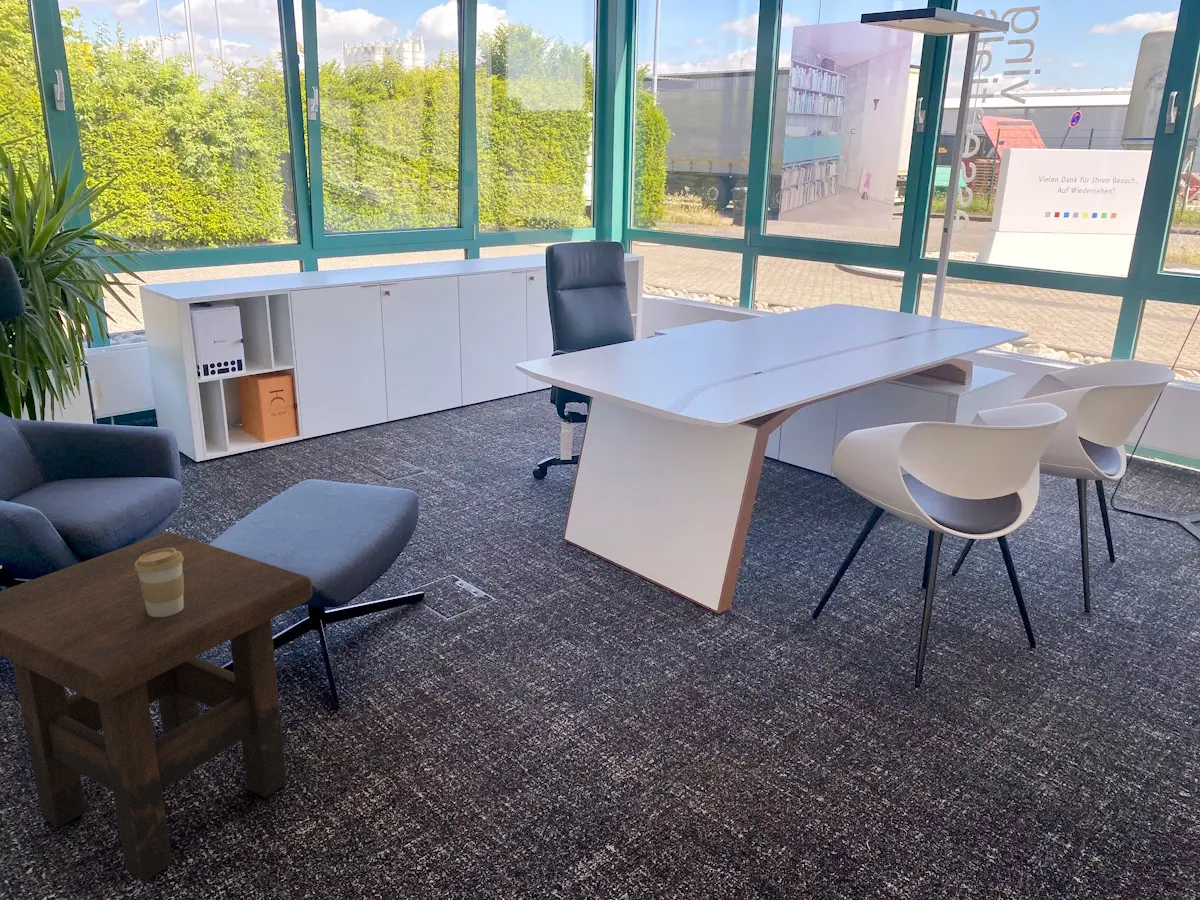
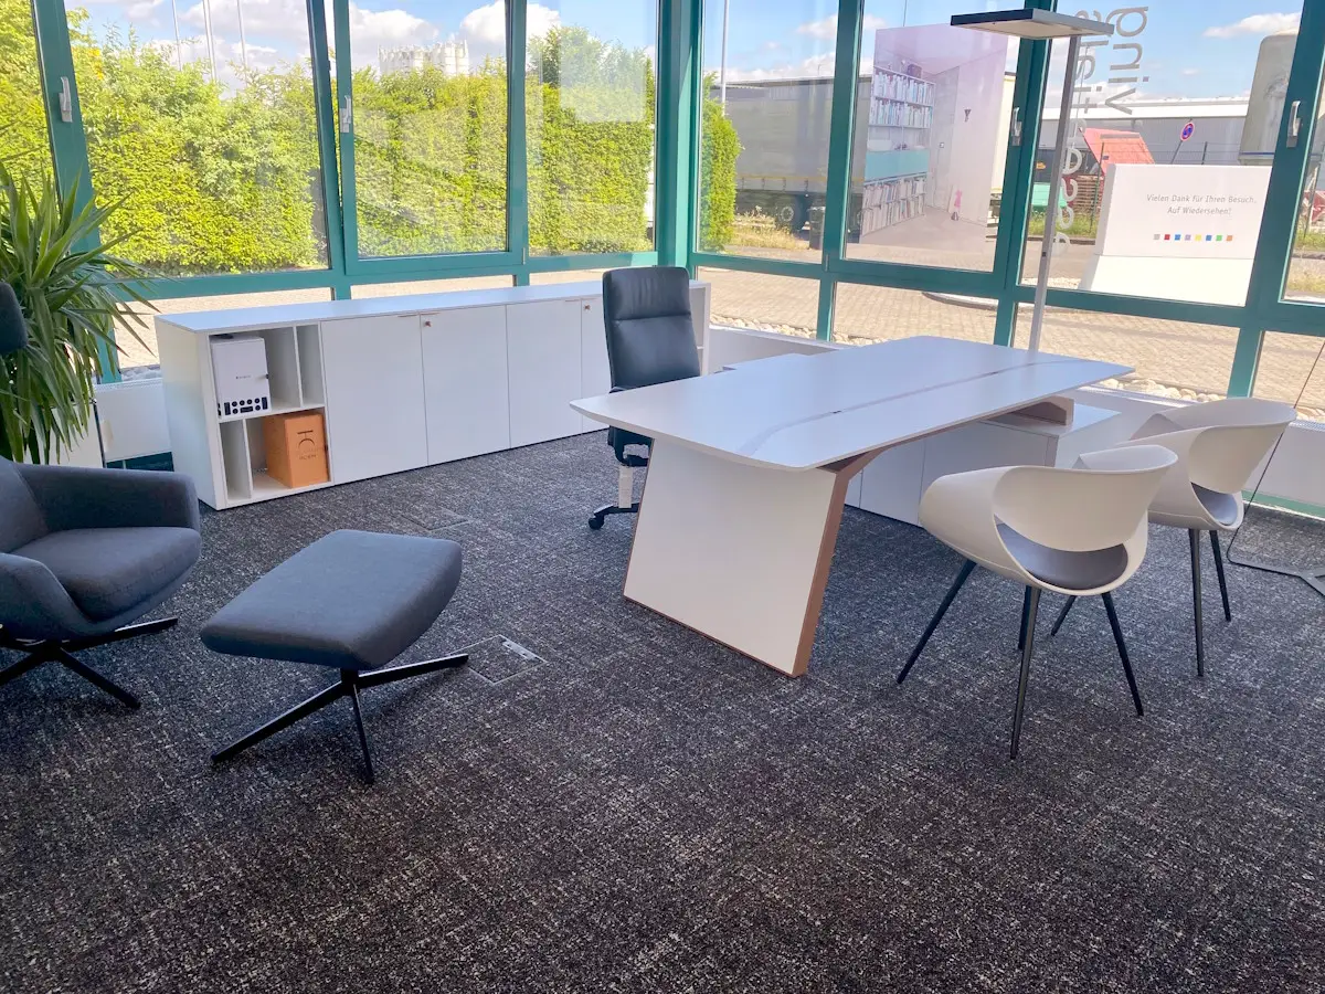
- side table (154, 700)
- coffee cup (161, 580)
